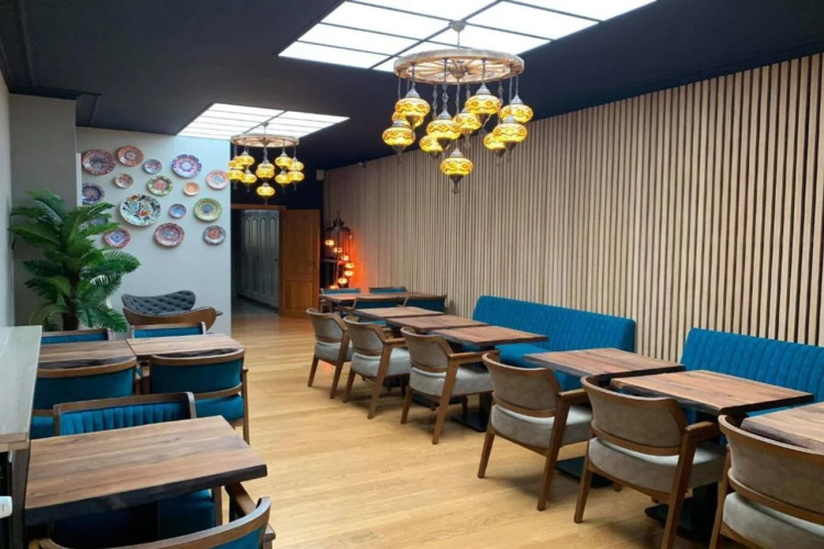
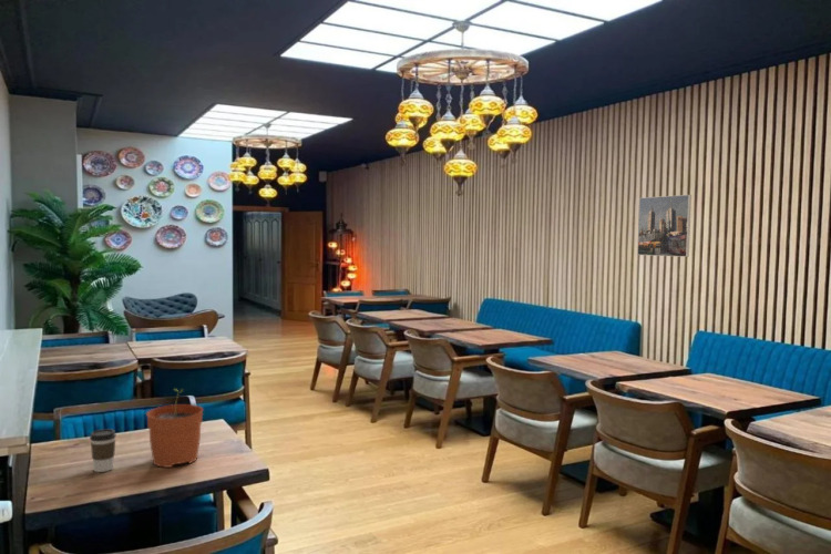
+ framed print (663, 226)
+ plant pot (175, 423)
+ coffee cup (103, 450)
